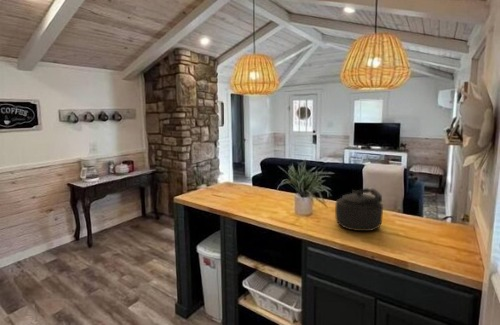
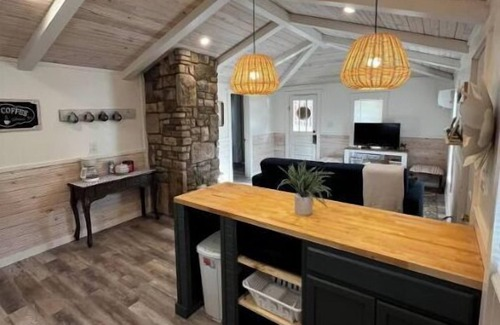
- kettle (359, 207)
